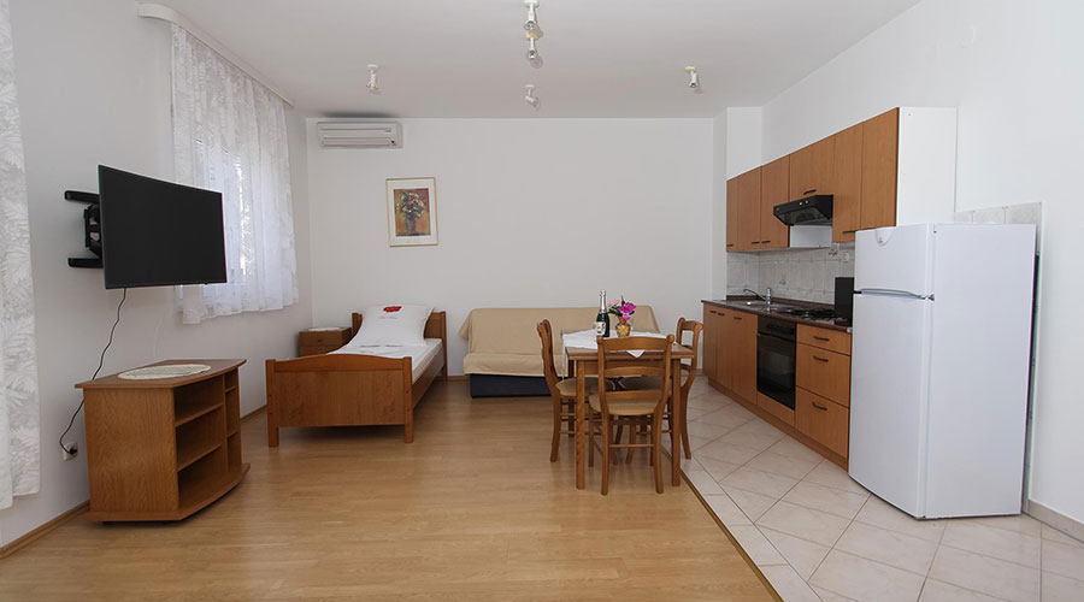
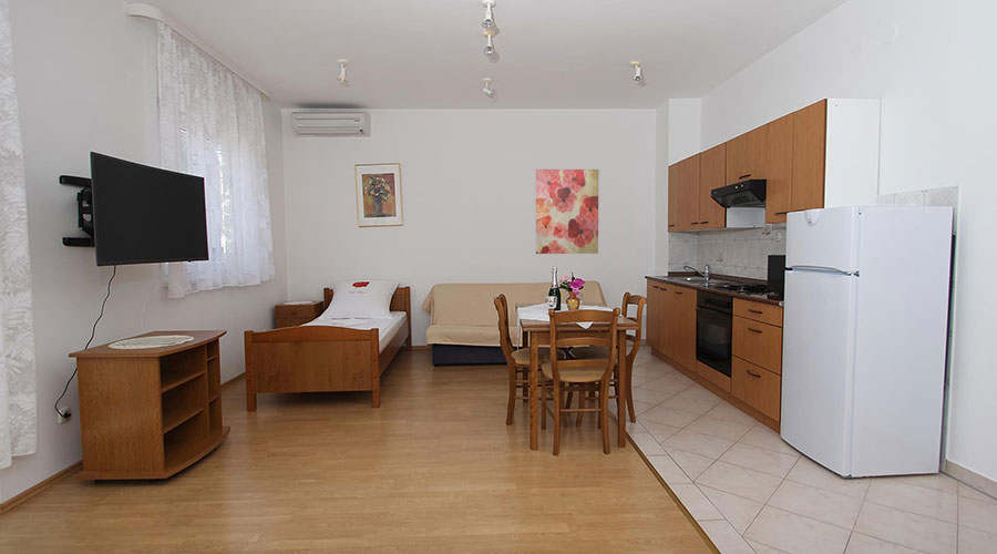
+ wall art (566, 212)
